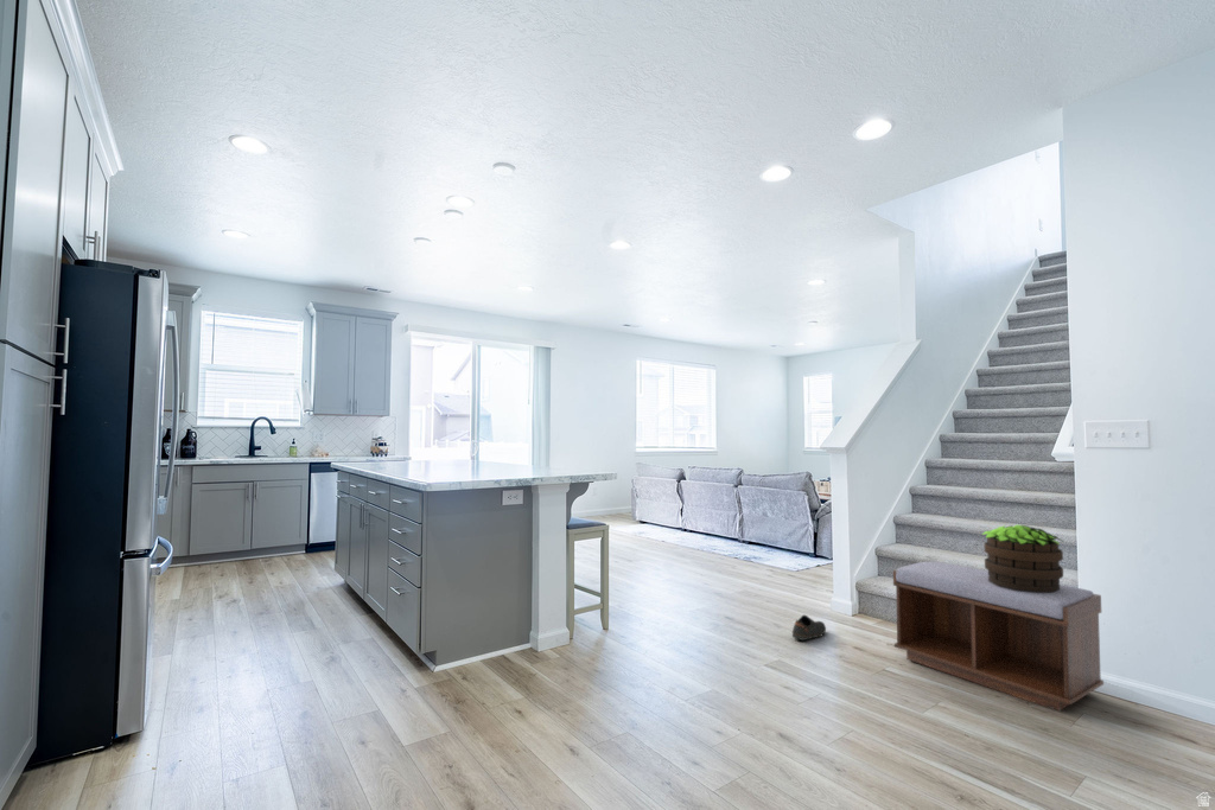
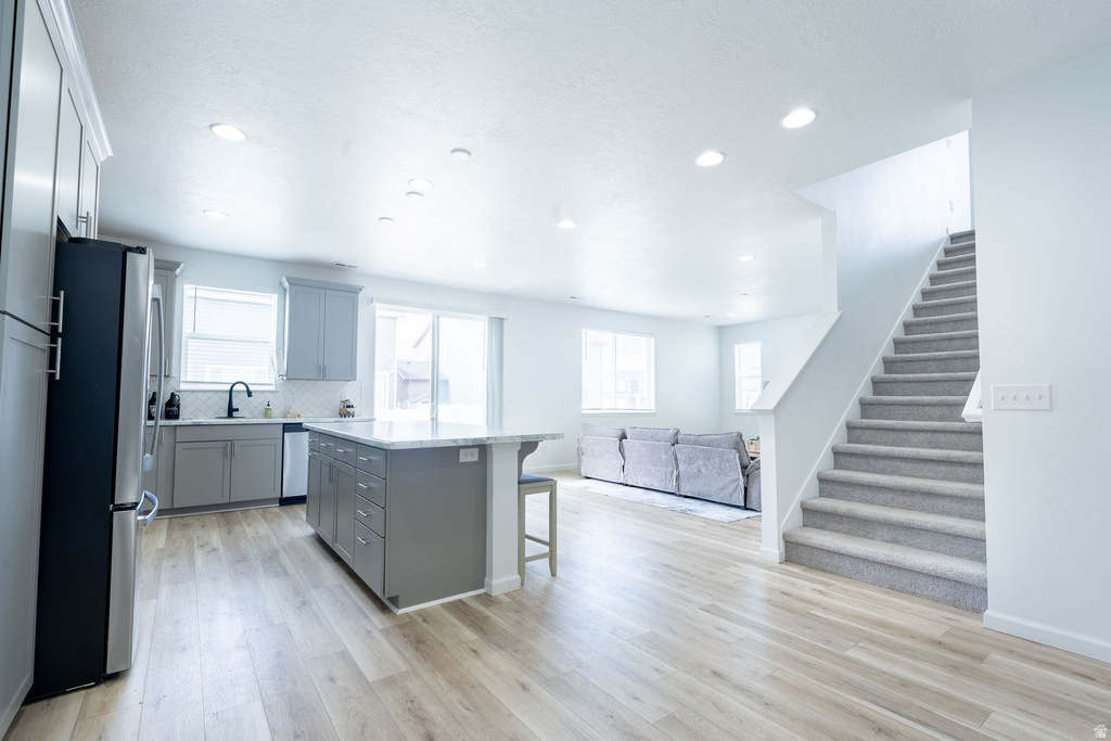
- shoe (809, 625)
- potted plant (1022, 554)
- bench (988, 625)
